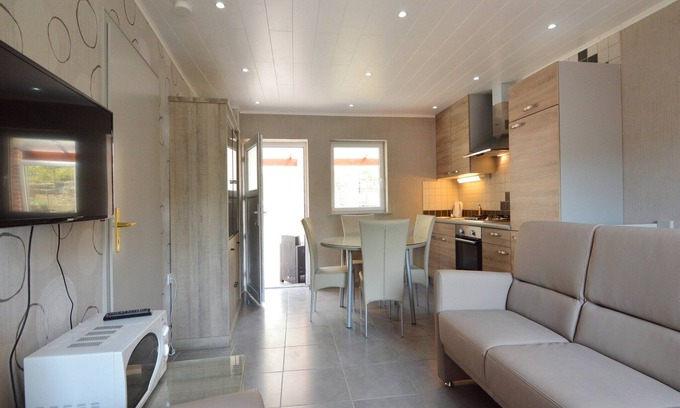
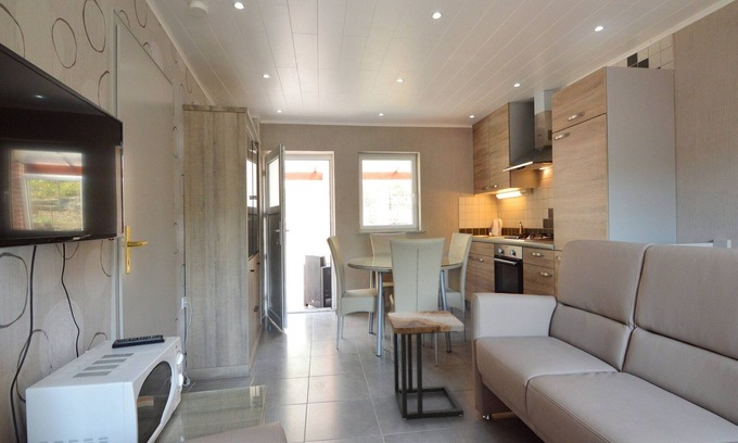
+ side table (421, 360)
